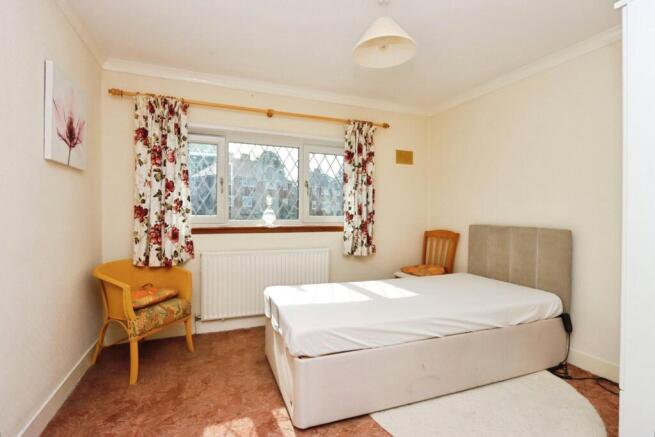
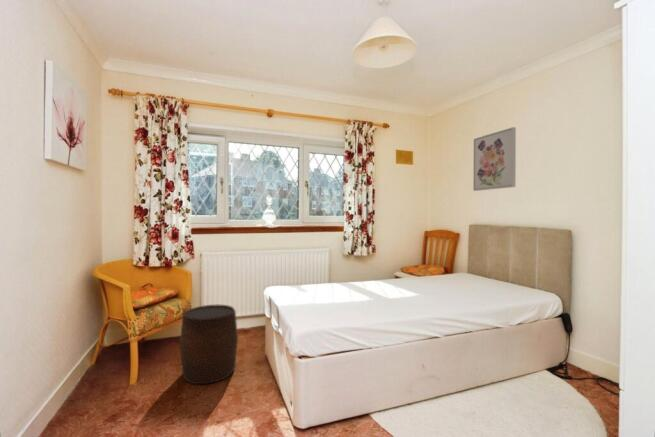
+ stool (209, 341)
+ wall art (493, 161)
